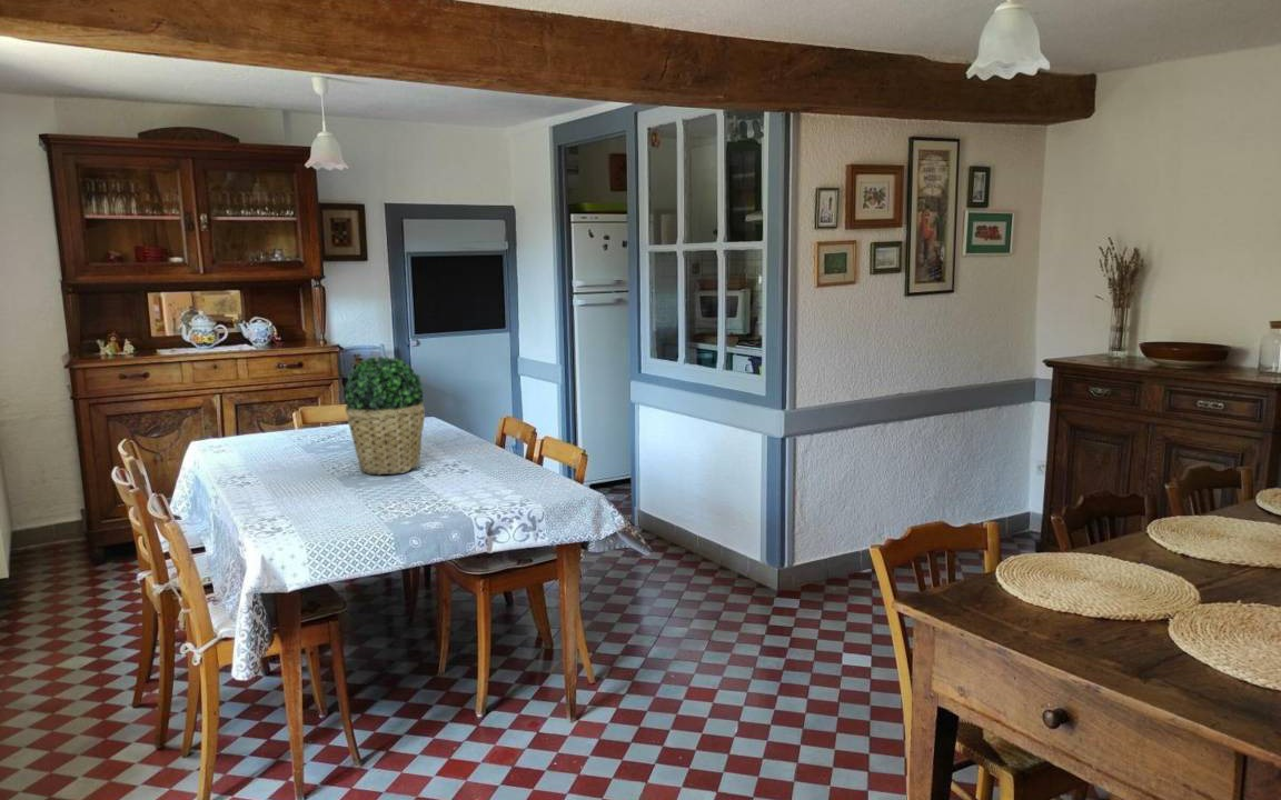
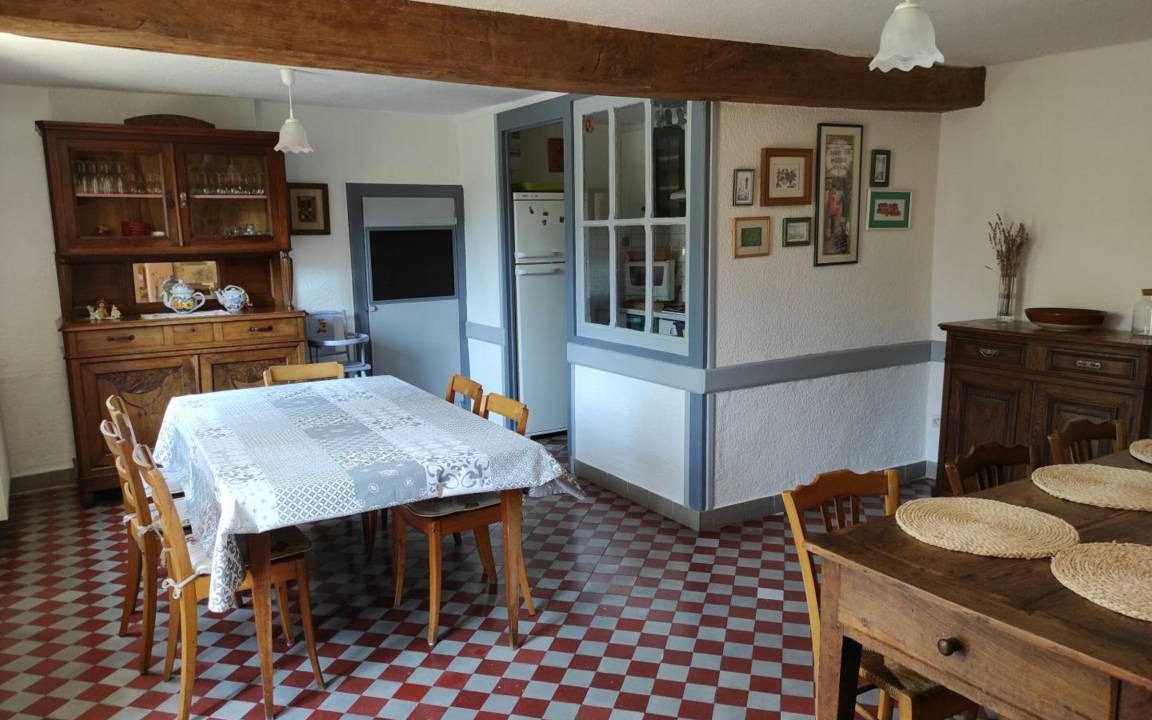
- potted plant (385, 412)
